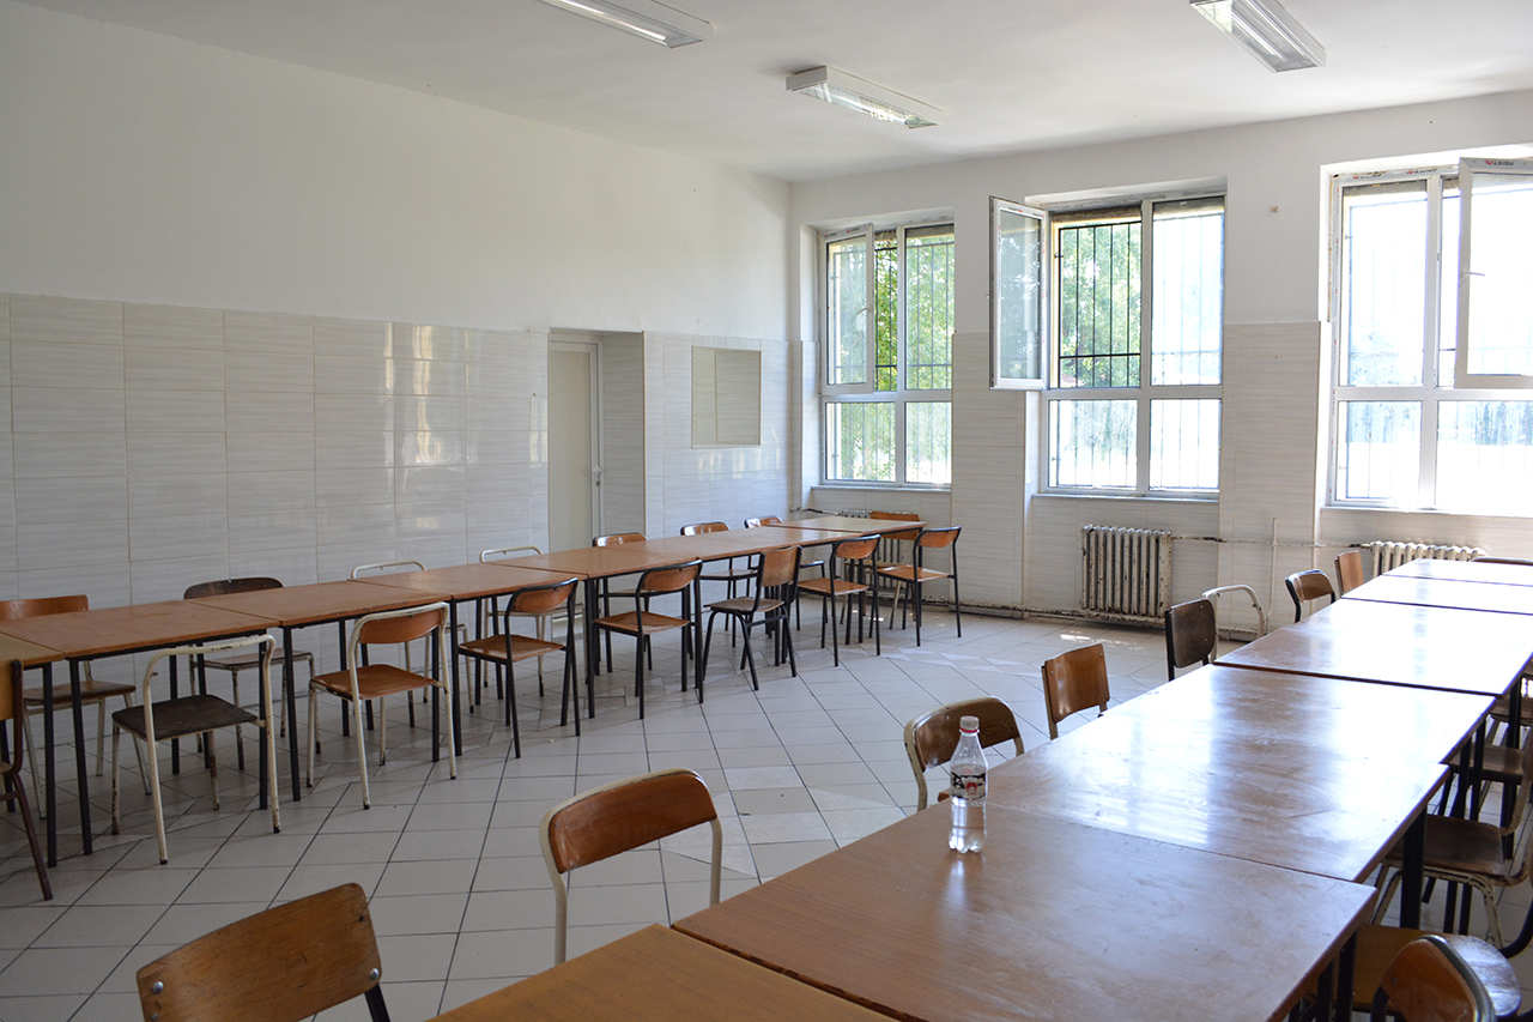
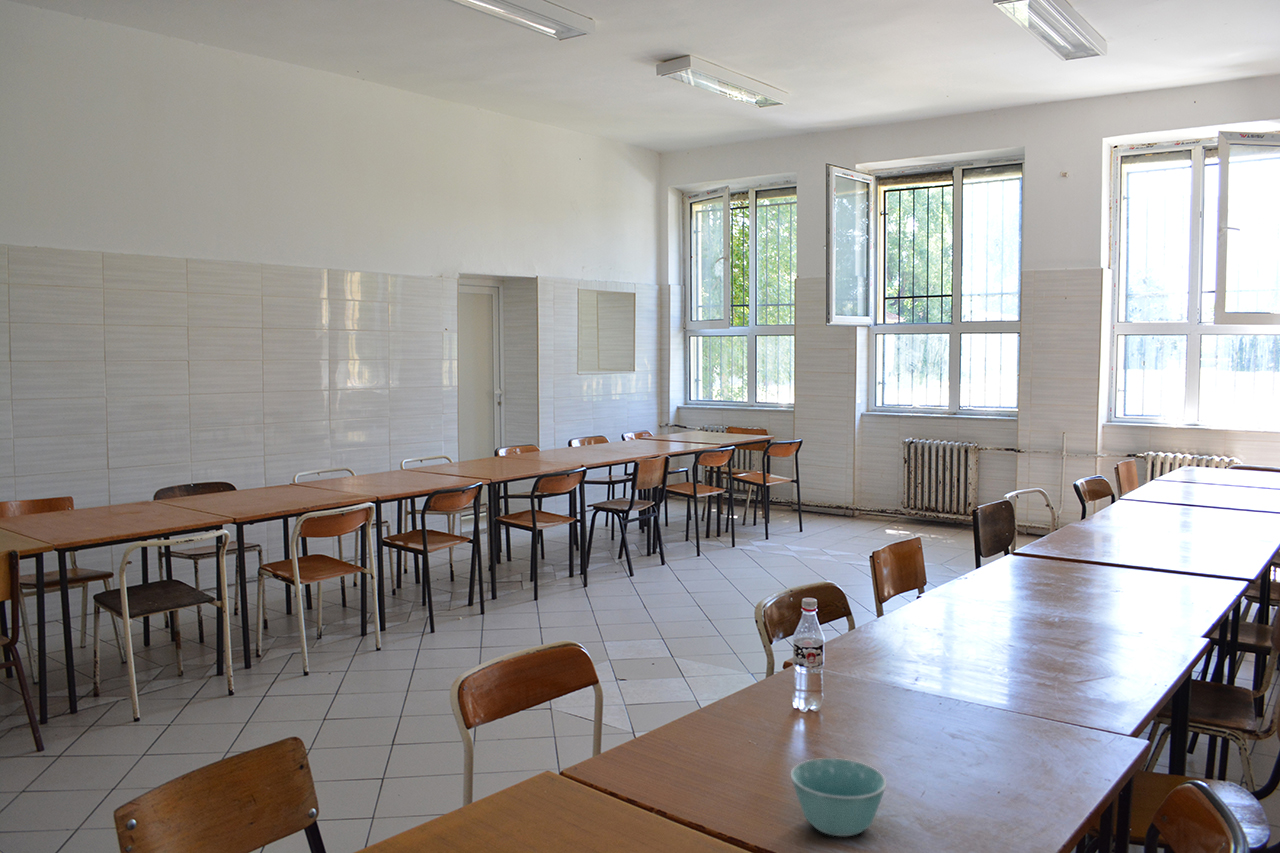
+ bowl (837, 799)
